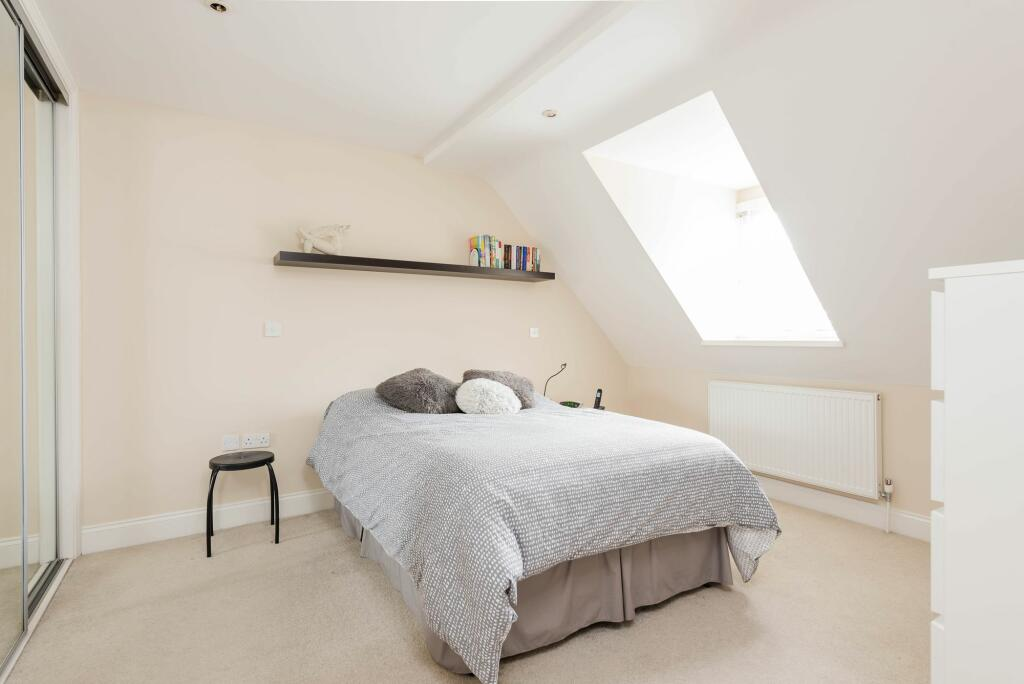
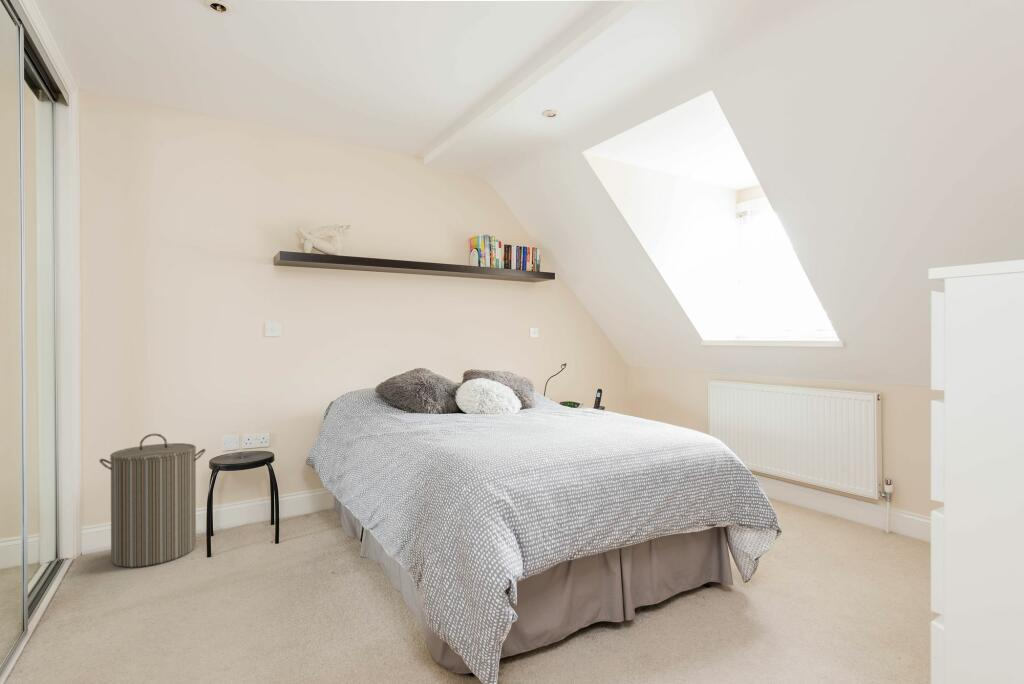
+ laundry hamper (155, 493)
